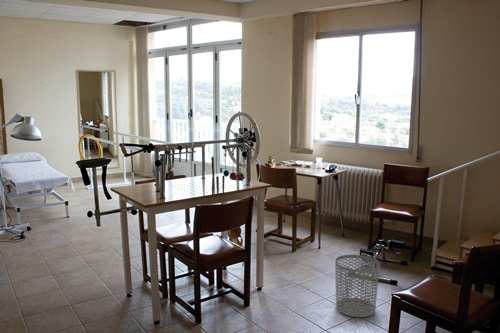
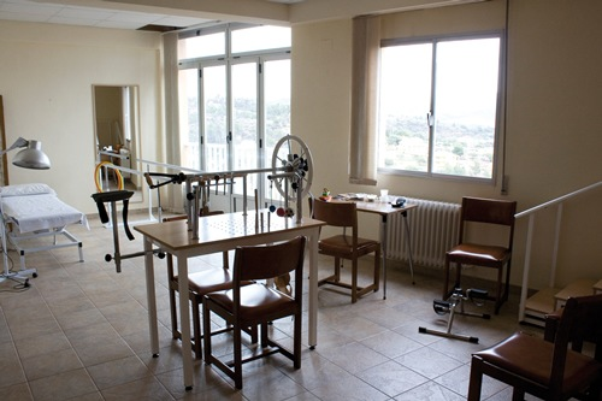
- waste bin (356, 286)
